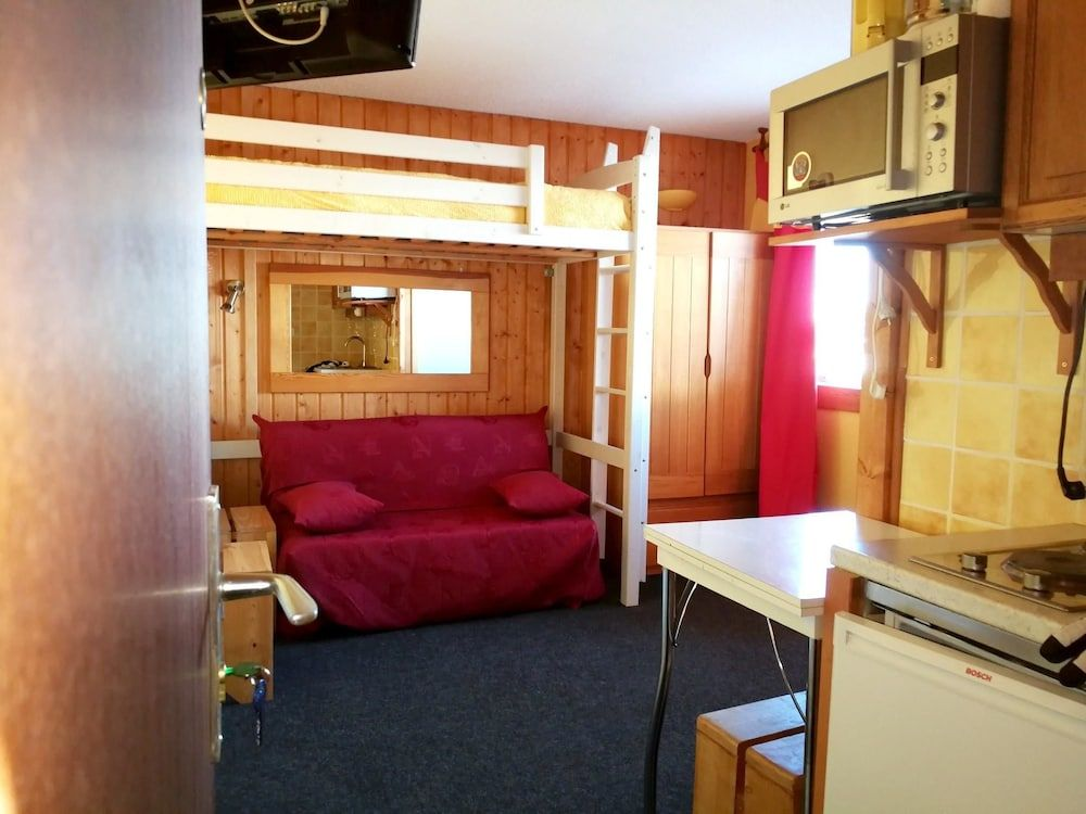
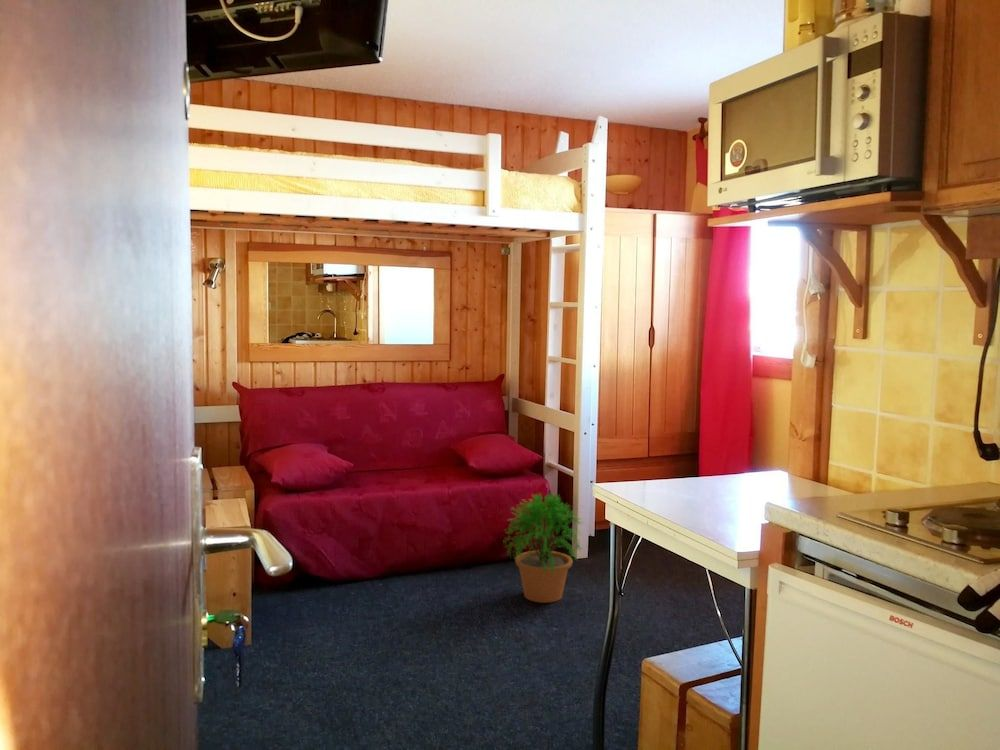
+ potted plant (543, 544)
